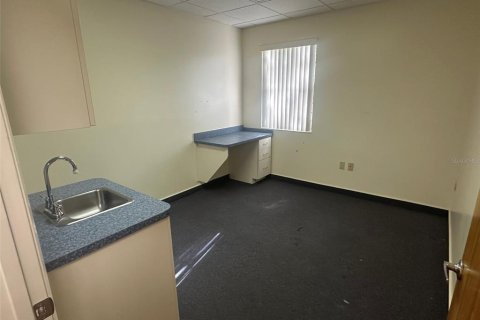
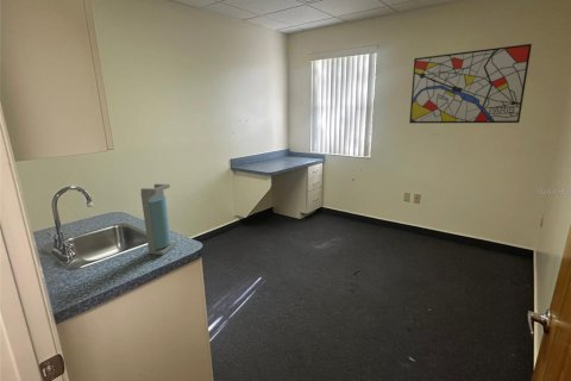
+ soap dispenser (159, 218)
+ wall art (463, 88)
